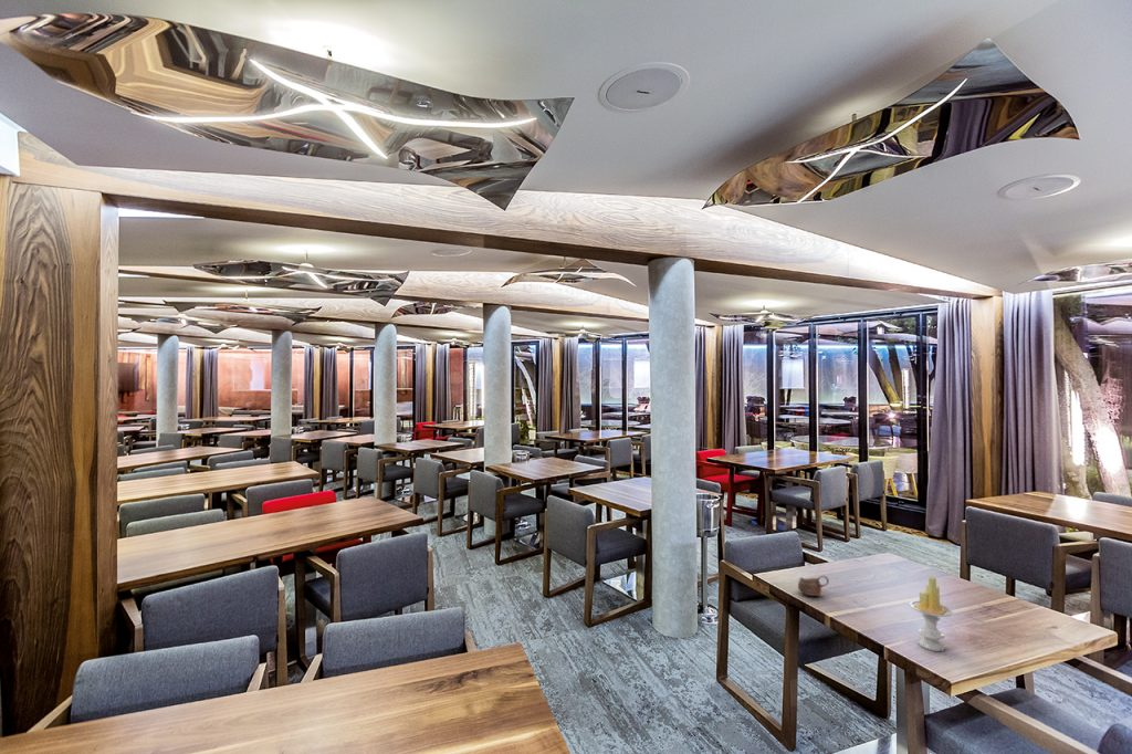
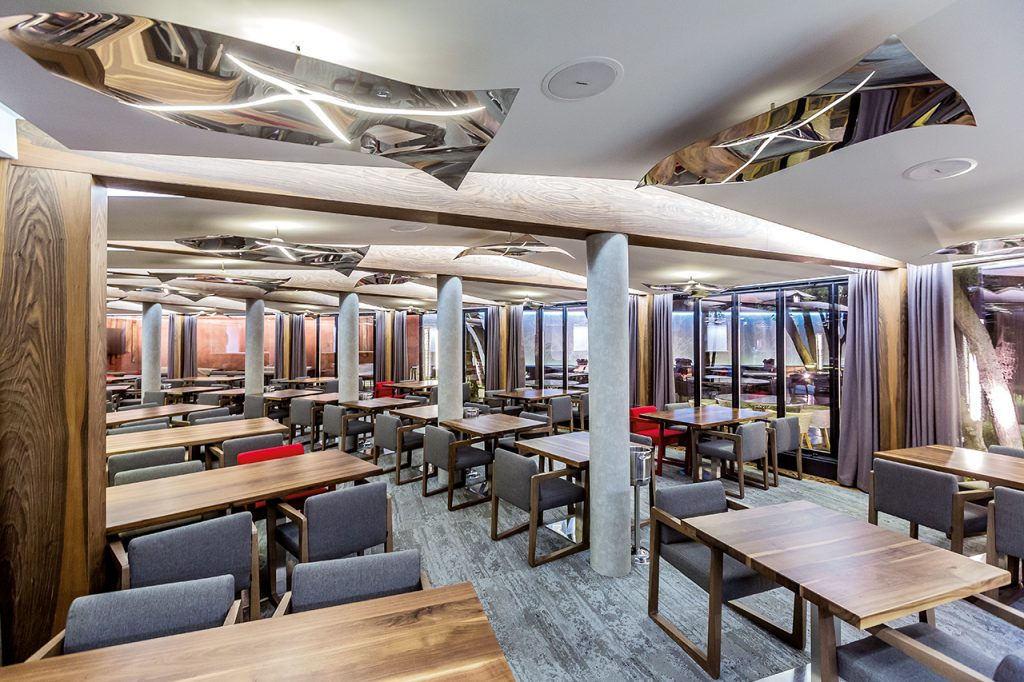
- cup (811, 584)
- candle (930, 610)
